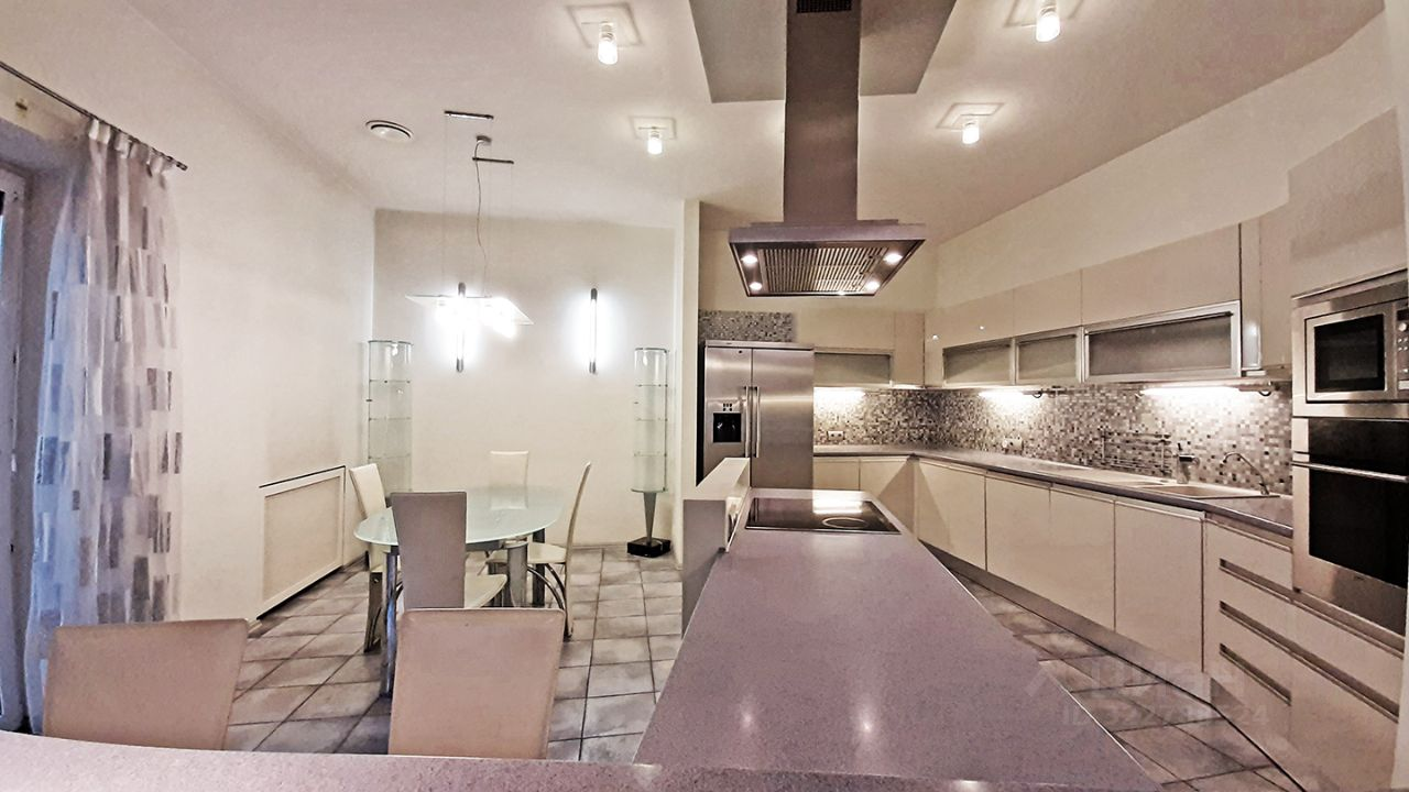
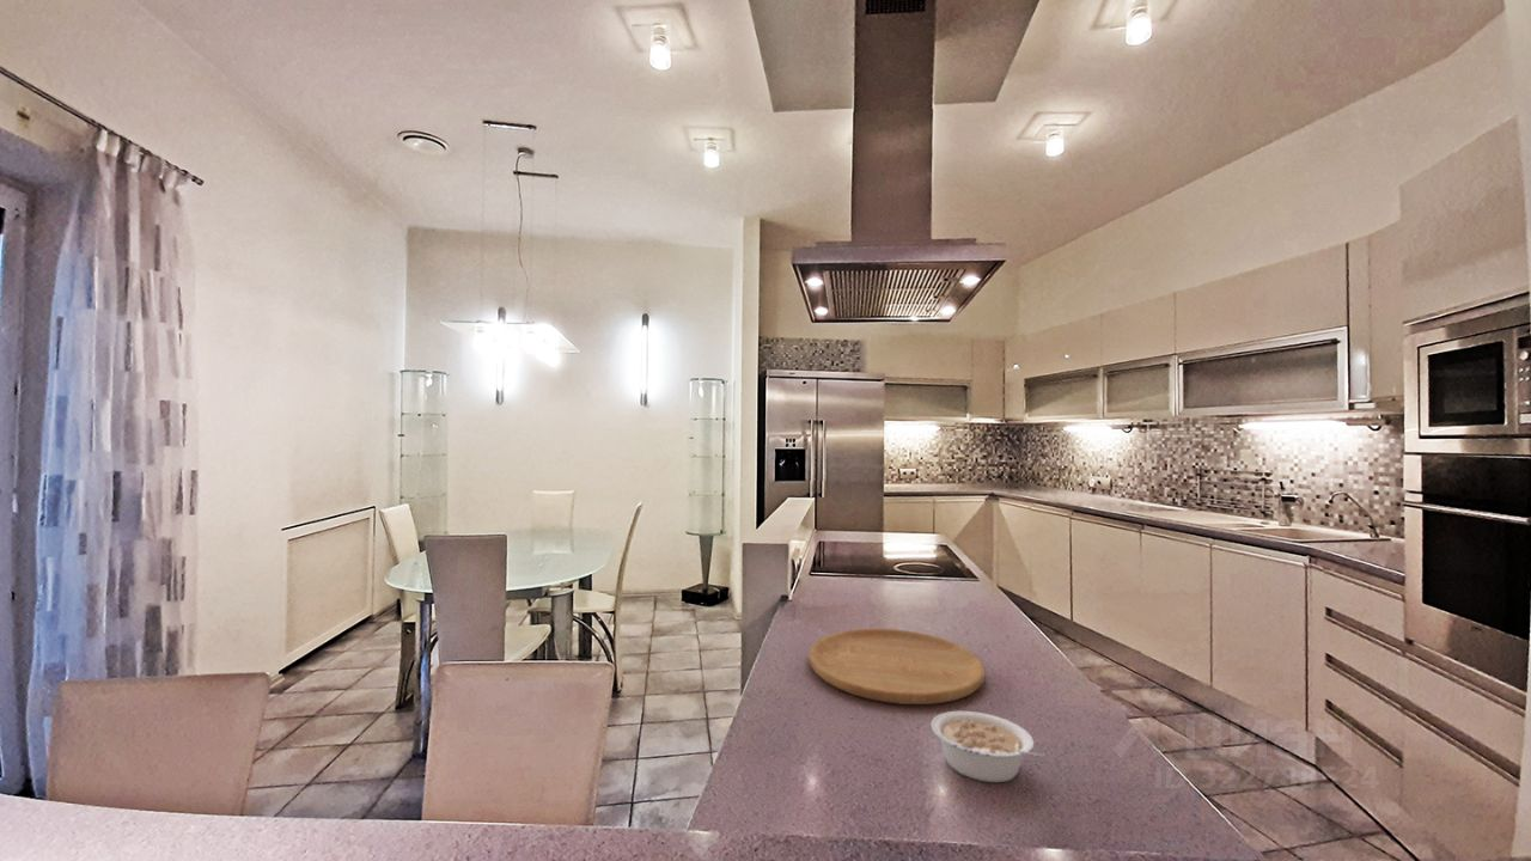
+ cutting board (893, 661)
+ legume (984, 745)
